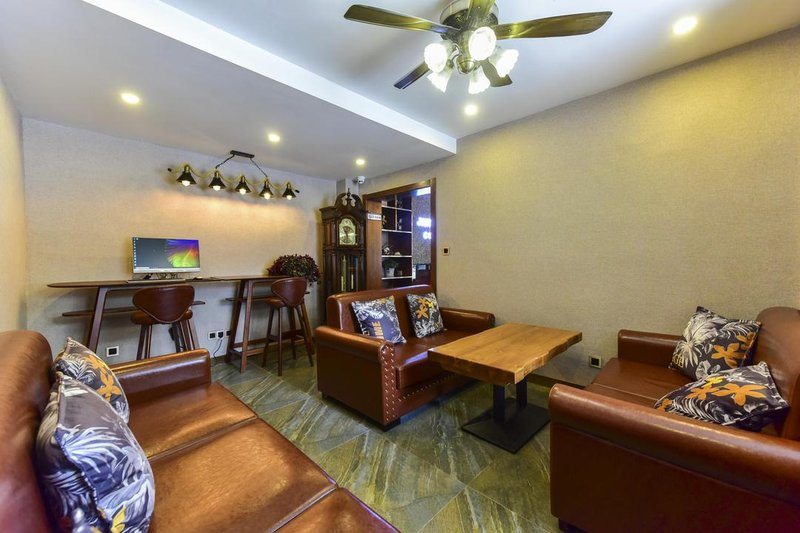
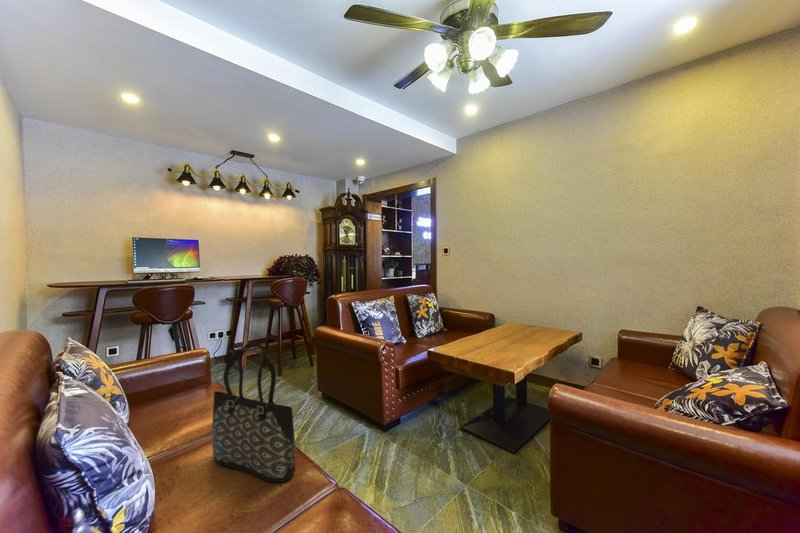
+ tote bag (252, 405)
